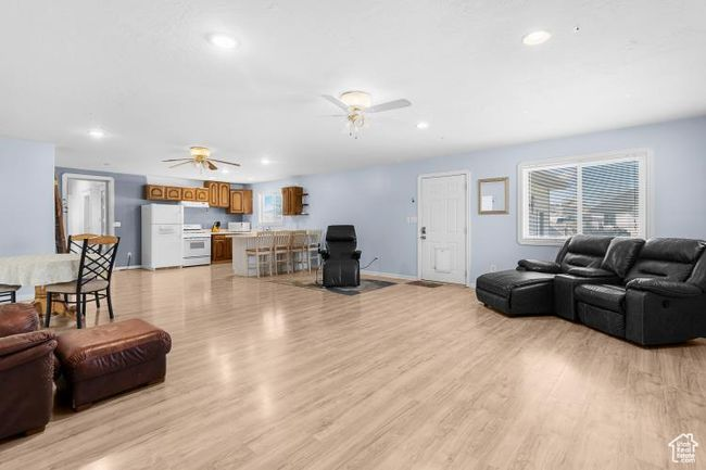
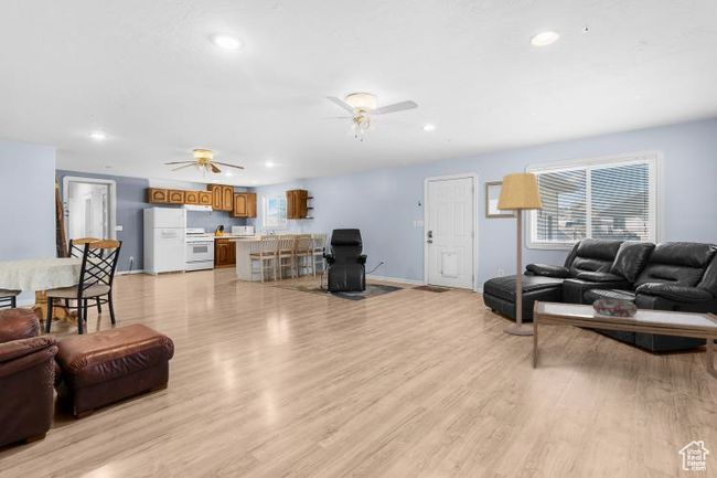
+ coffee table (620, 329)
+ lamp (518, 253)
+ decorative bowl (614, 306)
